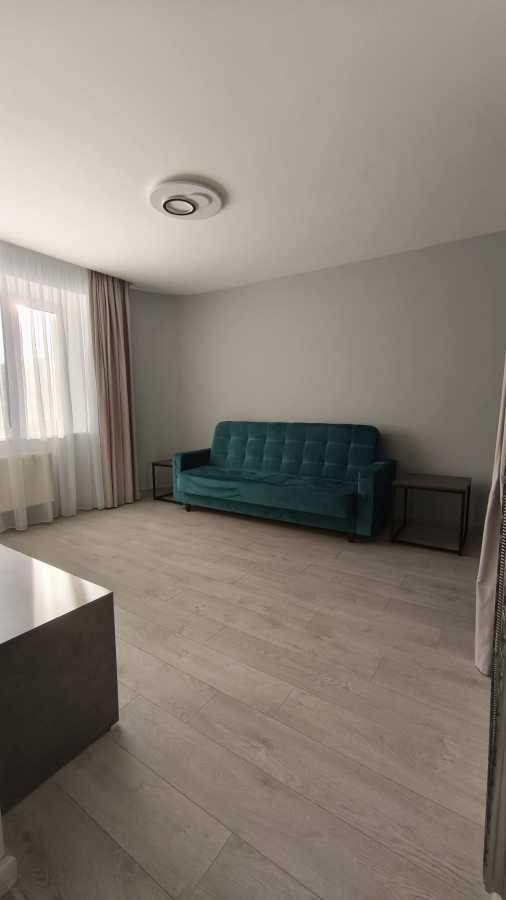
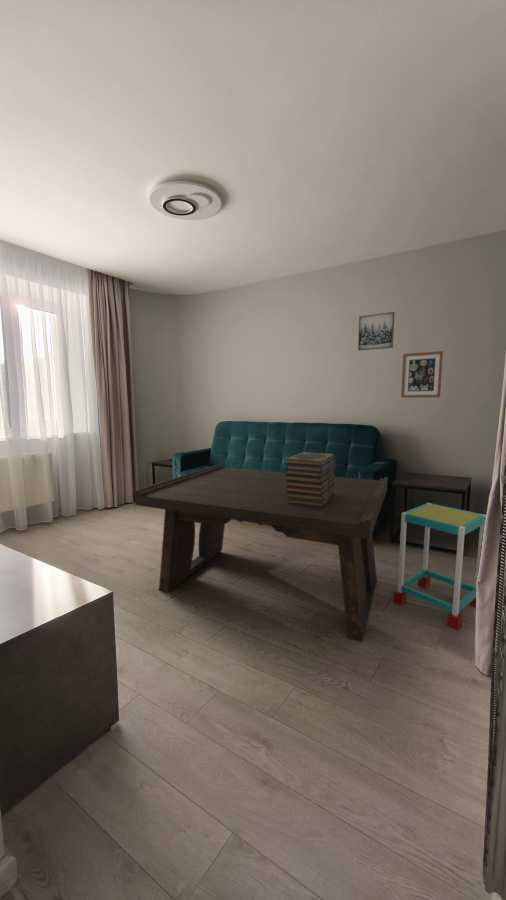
+ side table (427, 559)
+ book stack (310, 477)
+ coffee table (275, 530)
+ wall art (421, 375)
+ wall art (375, 331)
